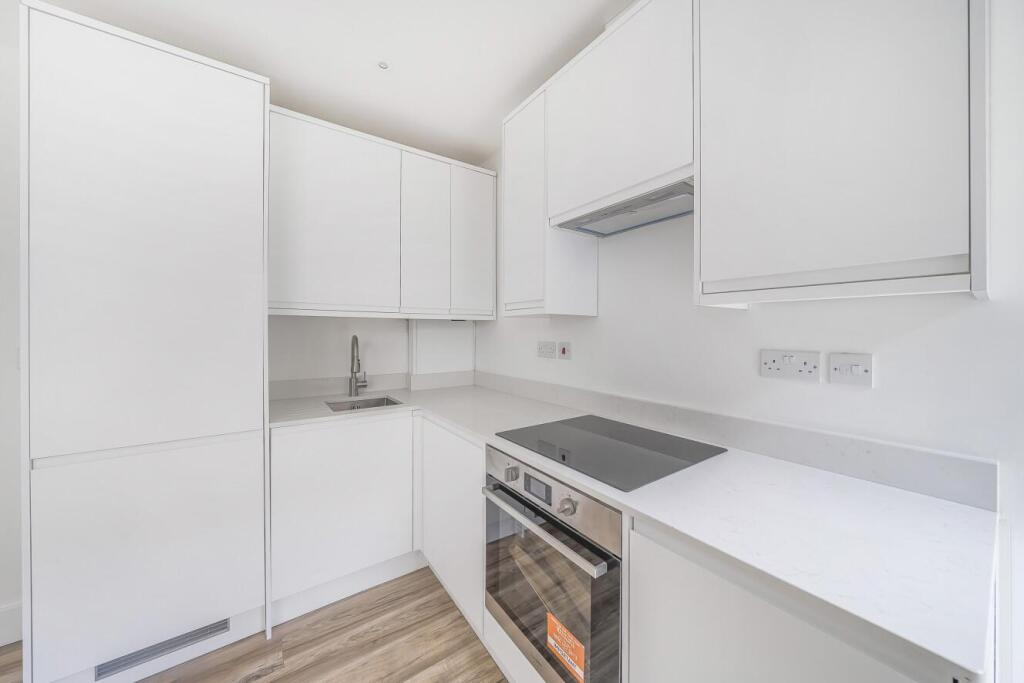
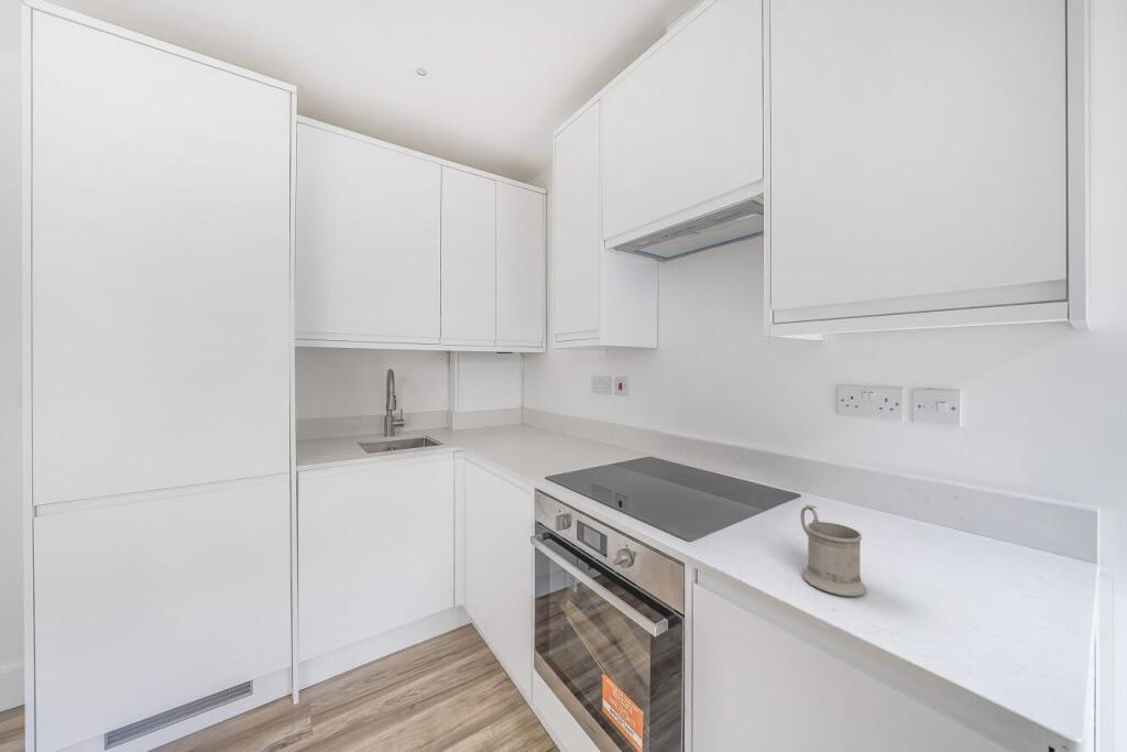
+ mug (824, 544)
